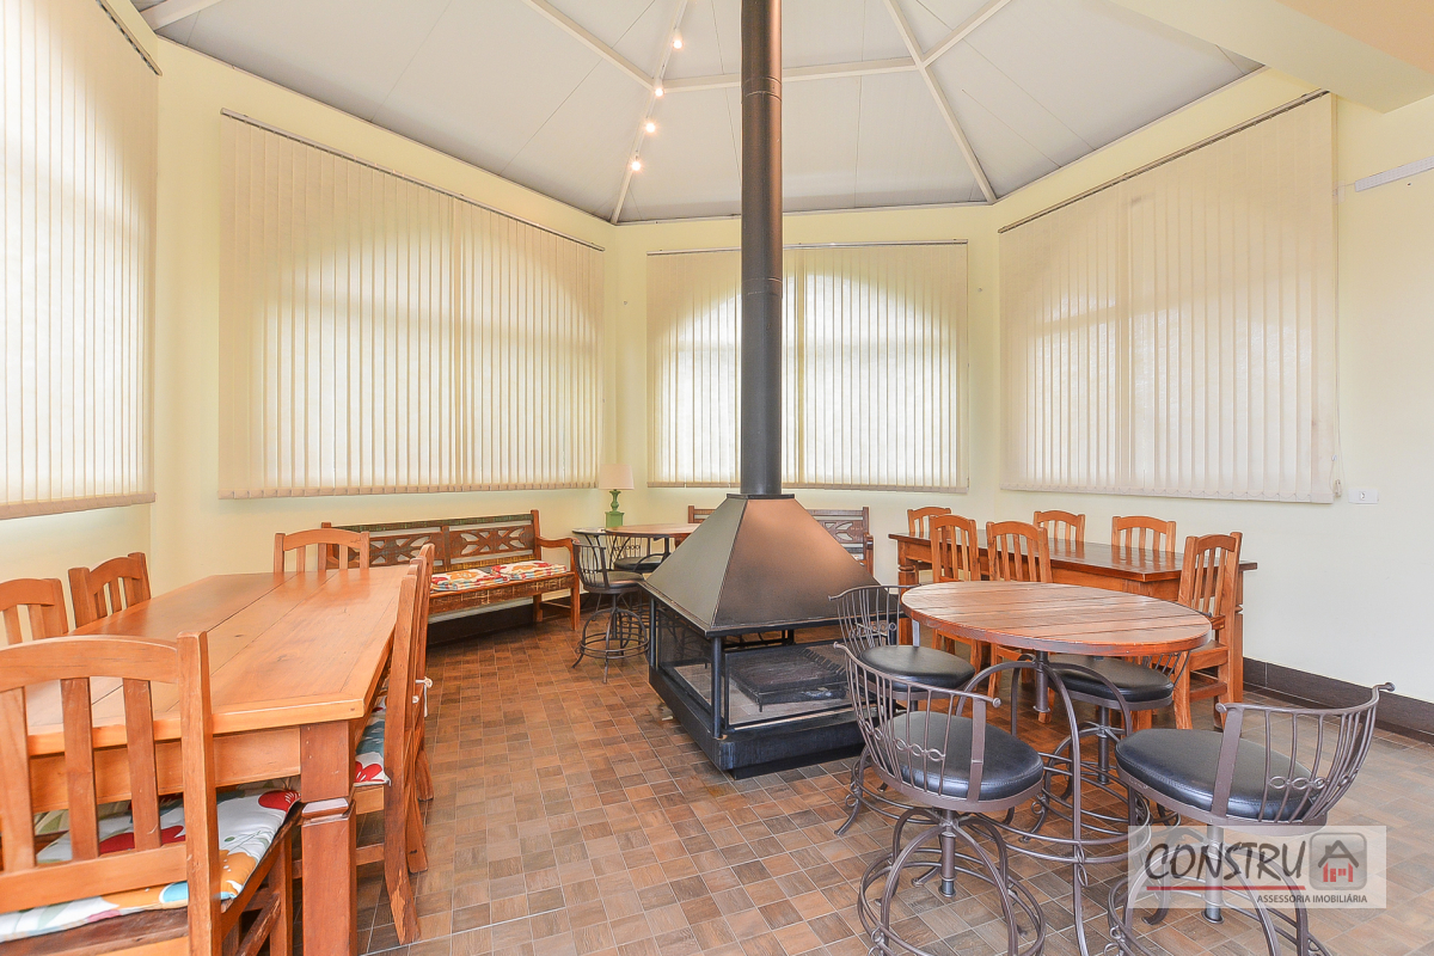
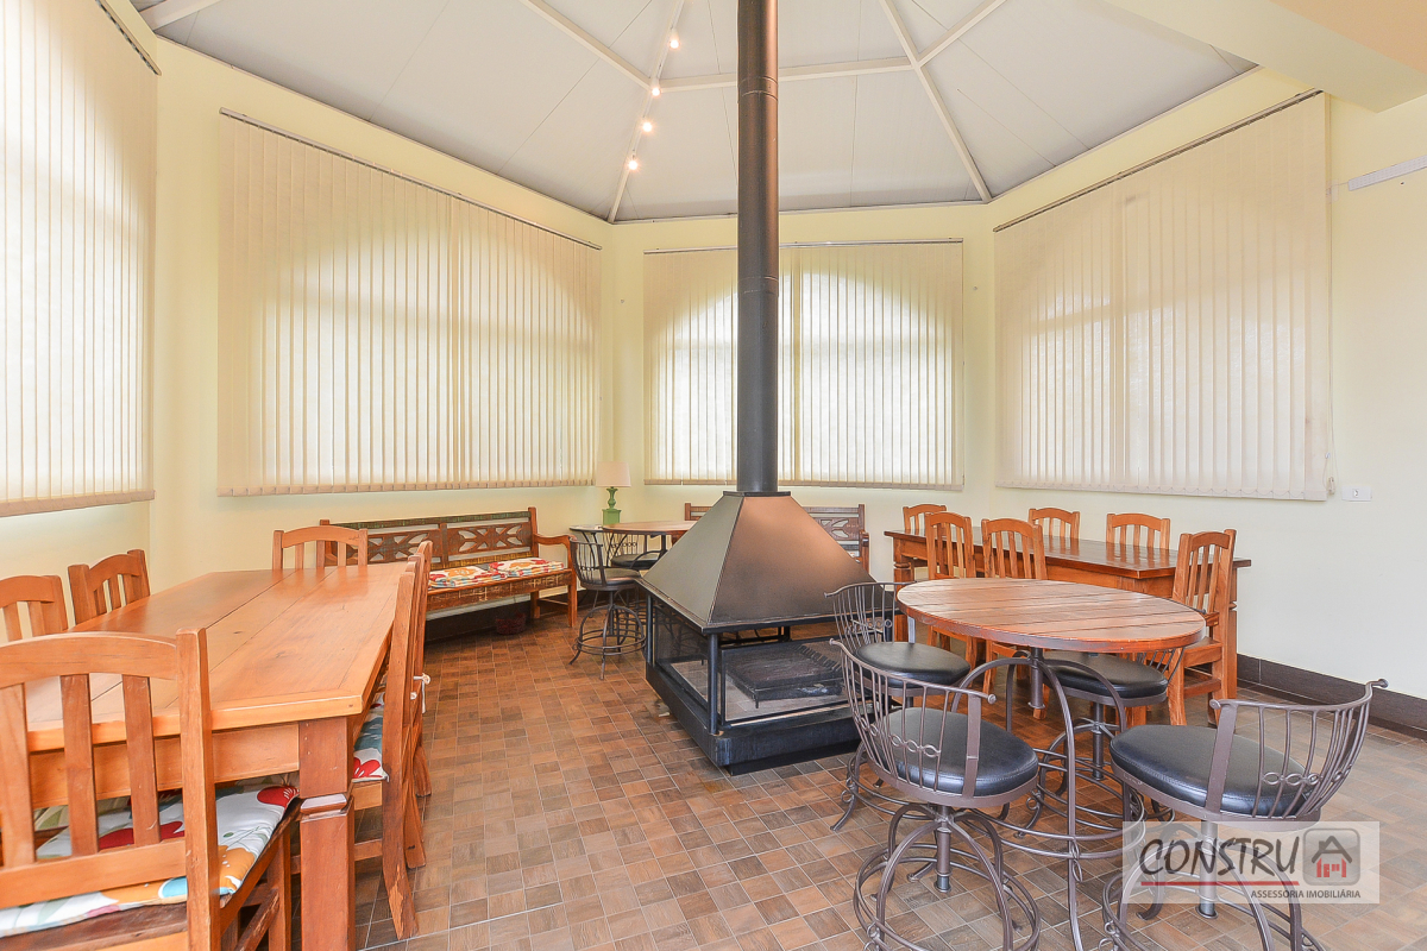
+ basket (516, 610)
